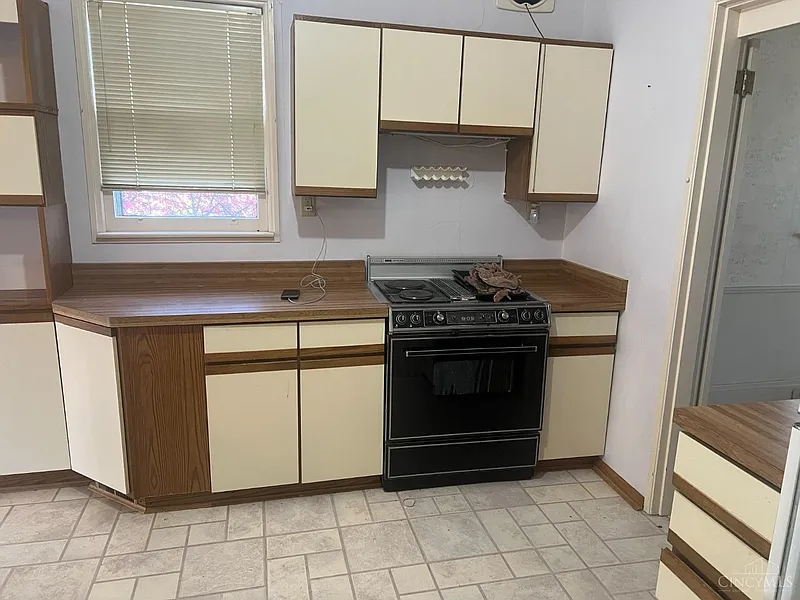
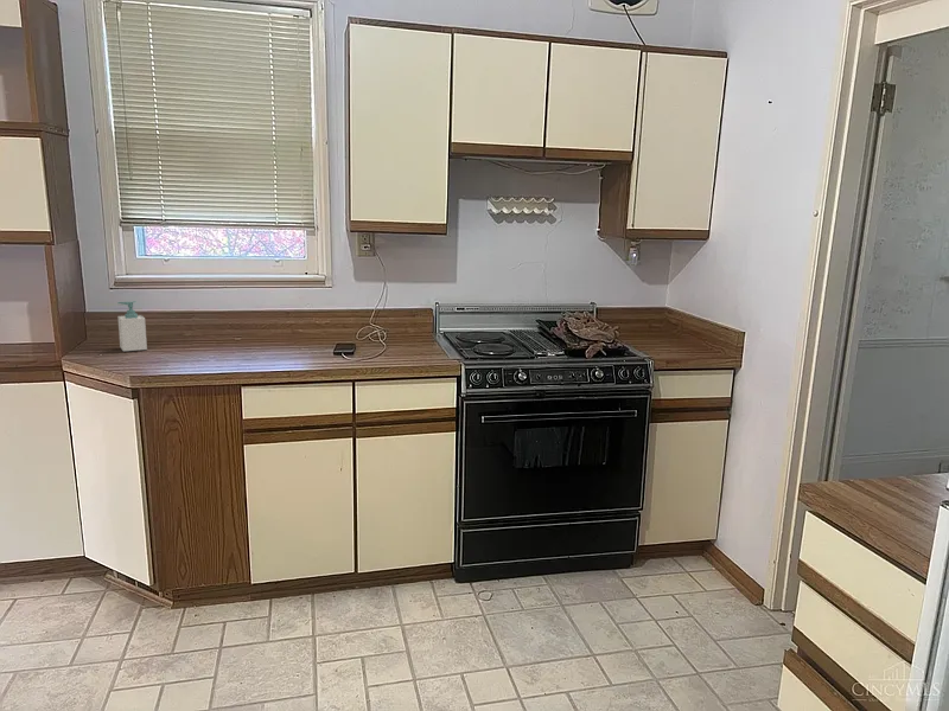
+ soap bottle (132, 325)
